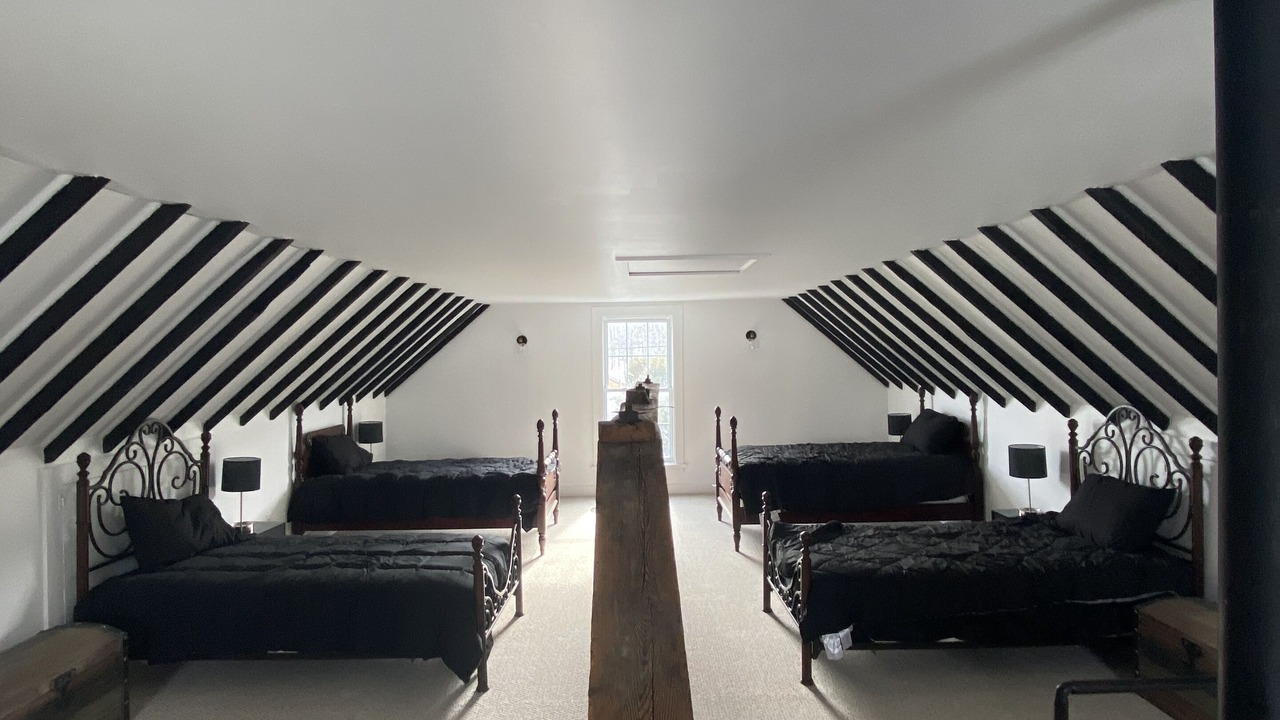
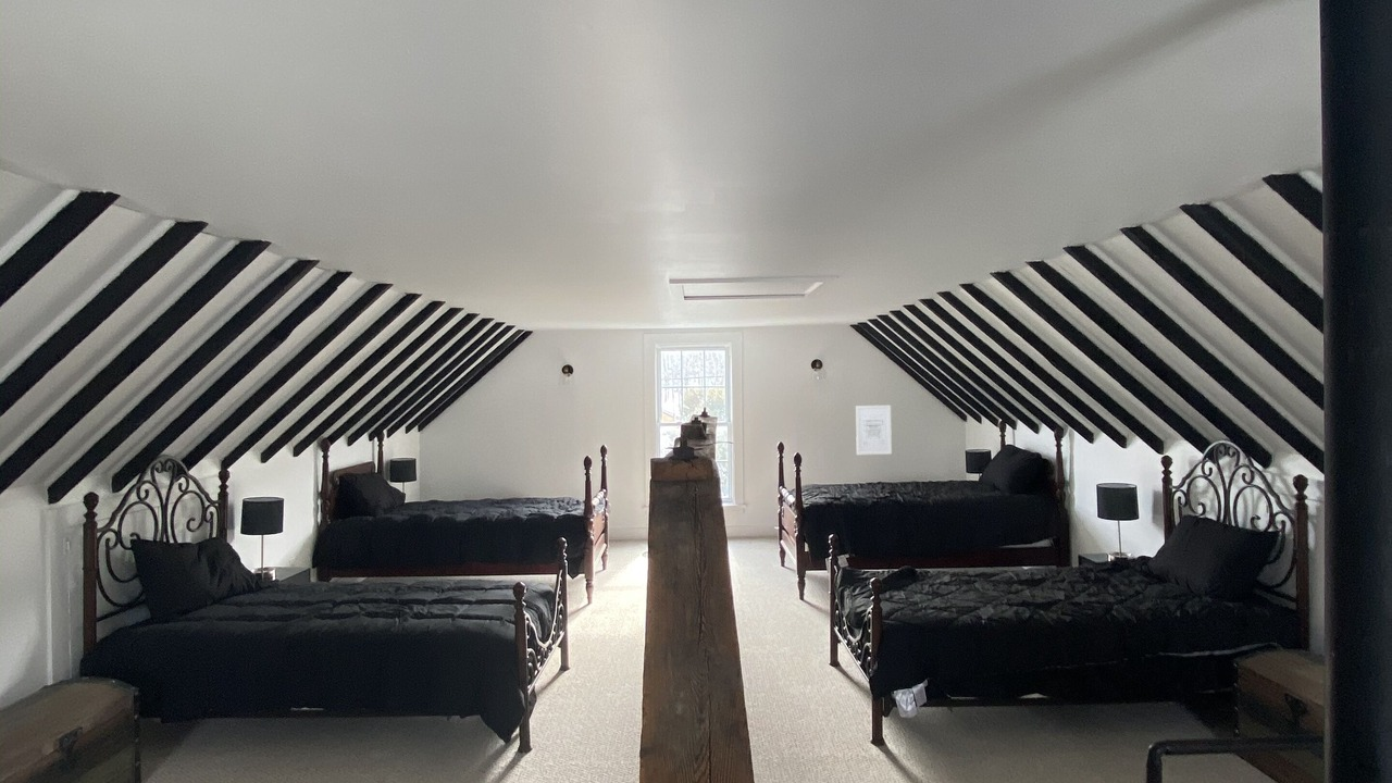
+ wall art (873, 430)
